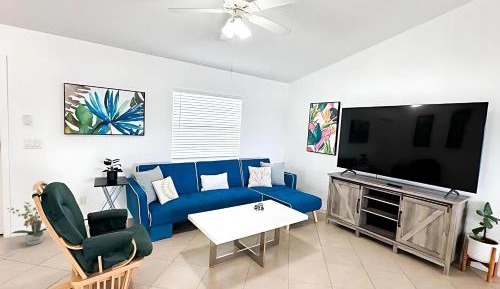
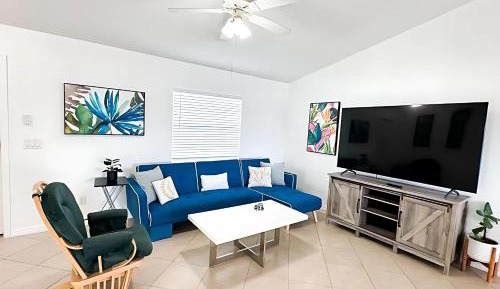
- potted plant (32, 223)
